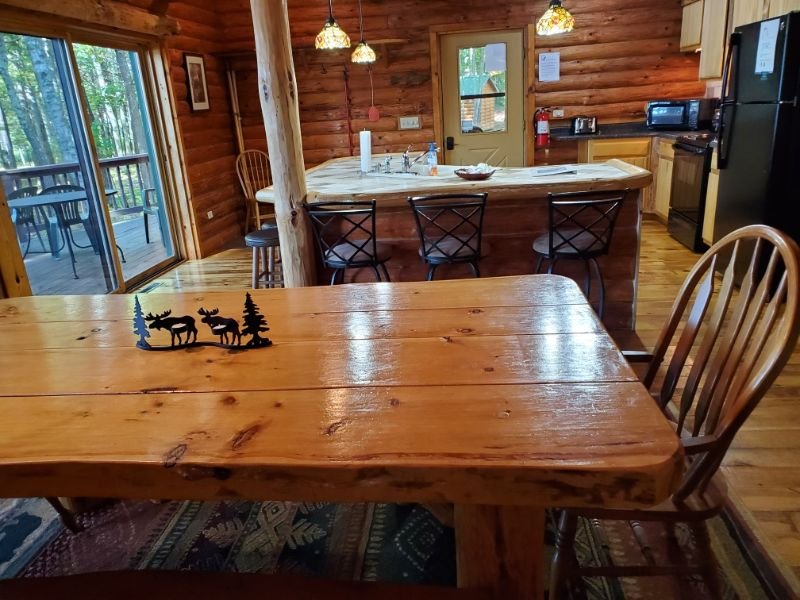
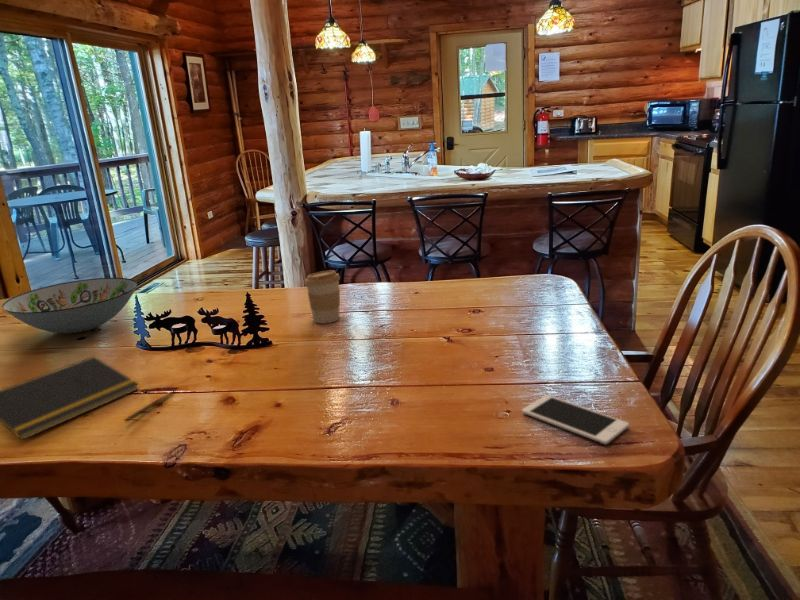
+ cell phone (573, 417)
+ pen (152, 404)
+ coffee cup (324, 295)
+ decorative bowl (77, 310)
+ notepad (61, 393)
